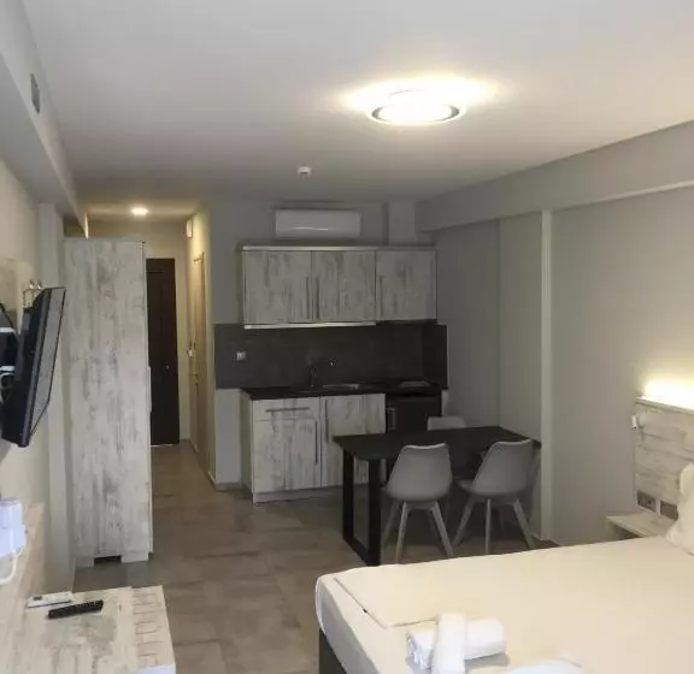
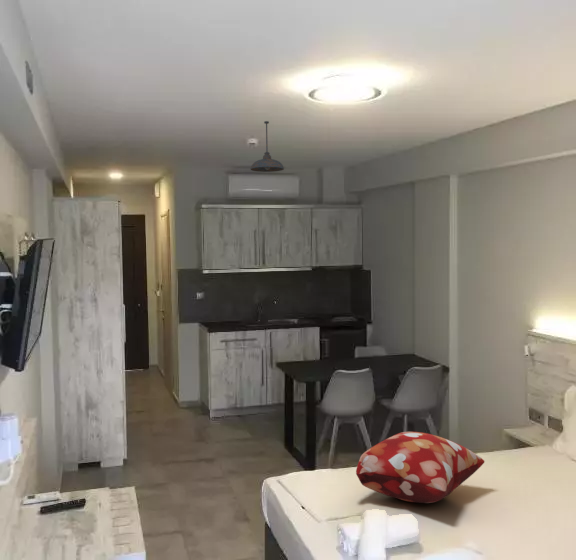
+ decorative pillow (420, 467)
+ pendant light (266, 145)
